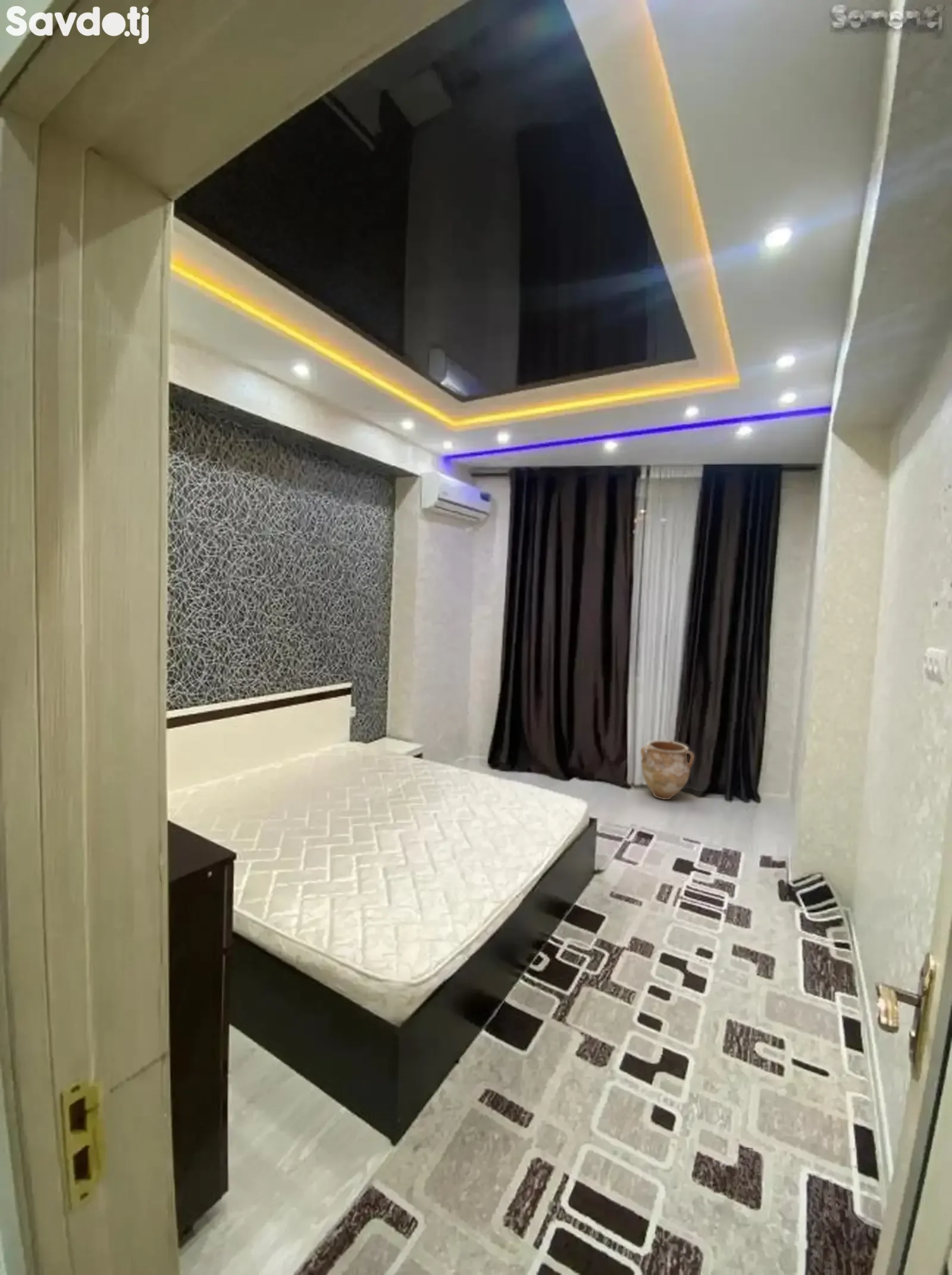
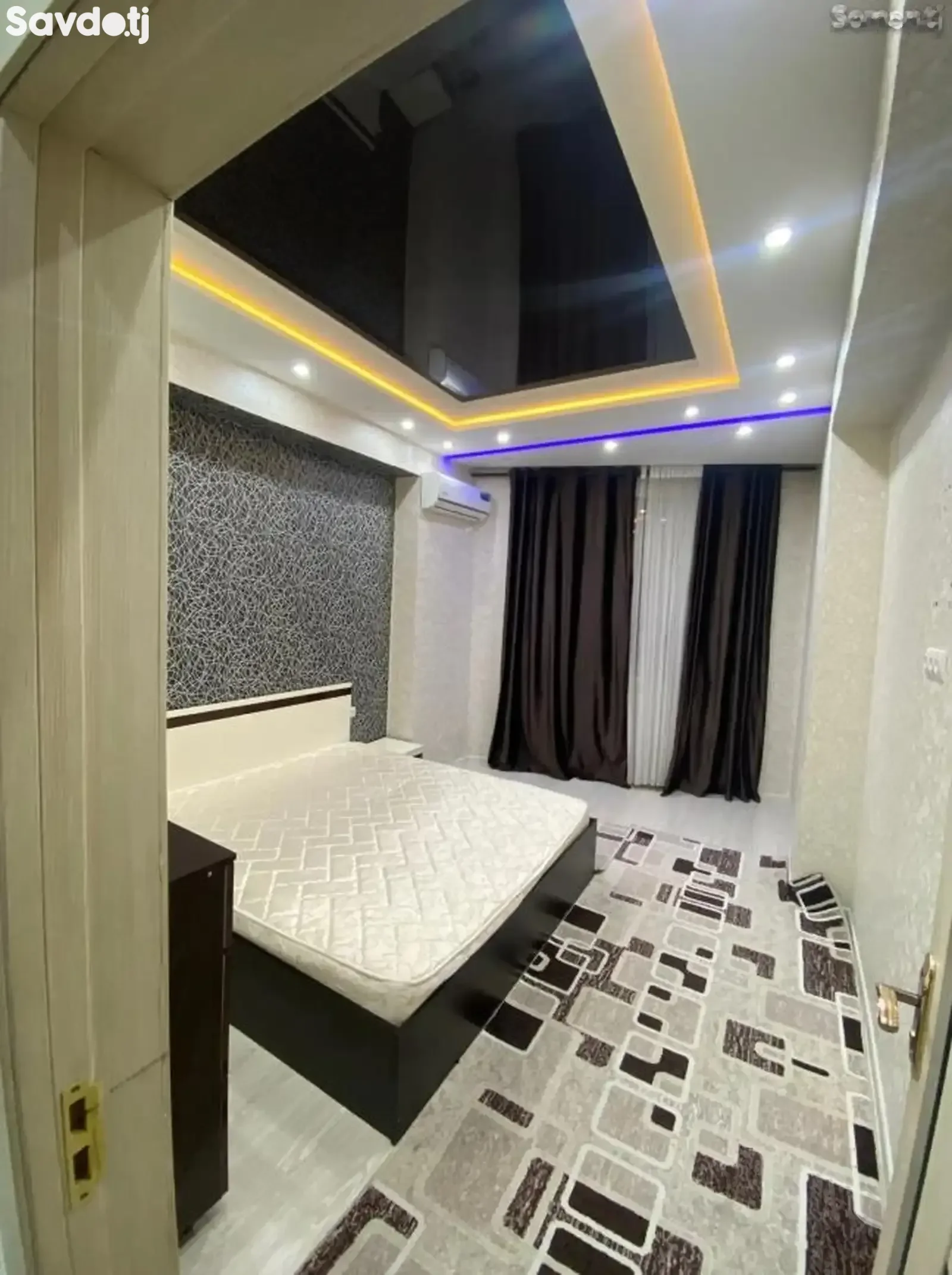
- vase (665, 769)
